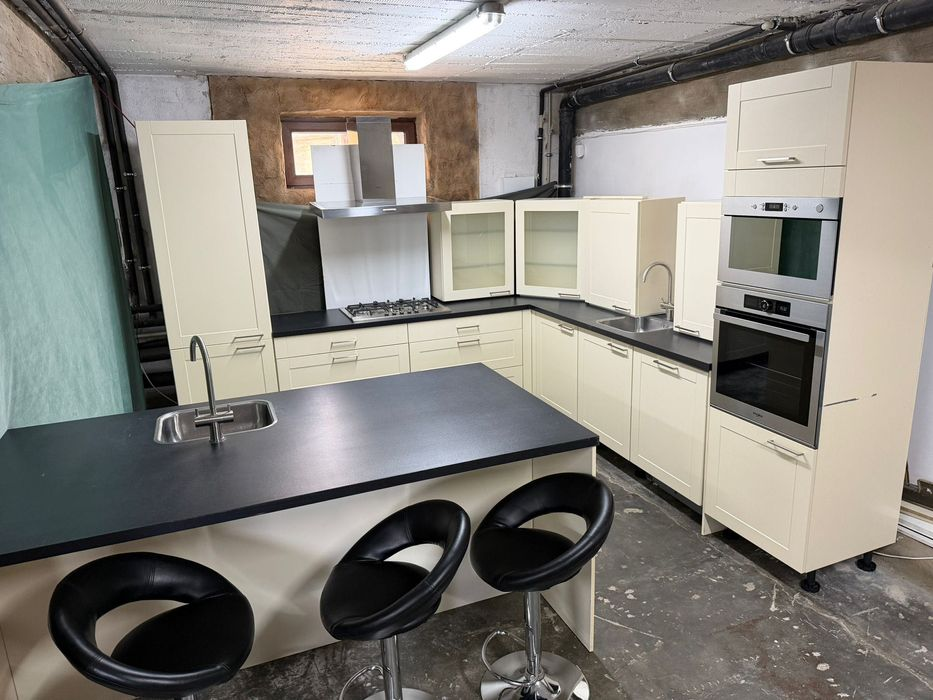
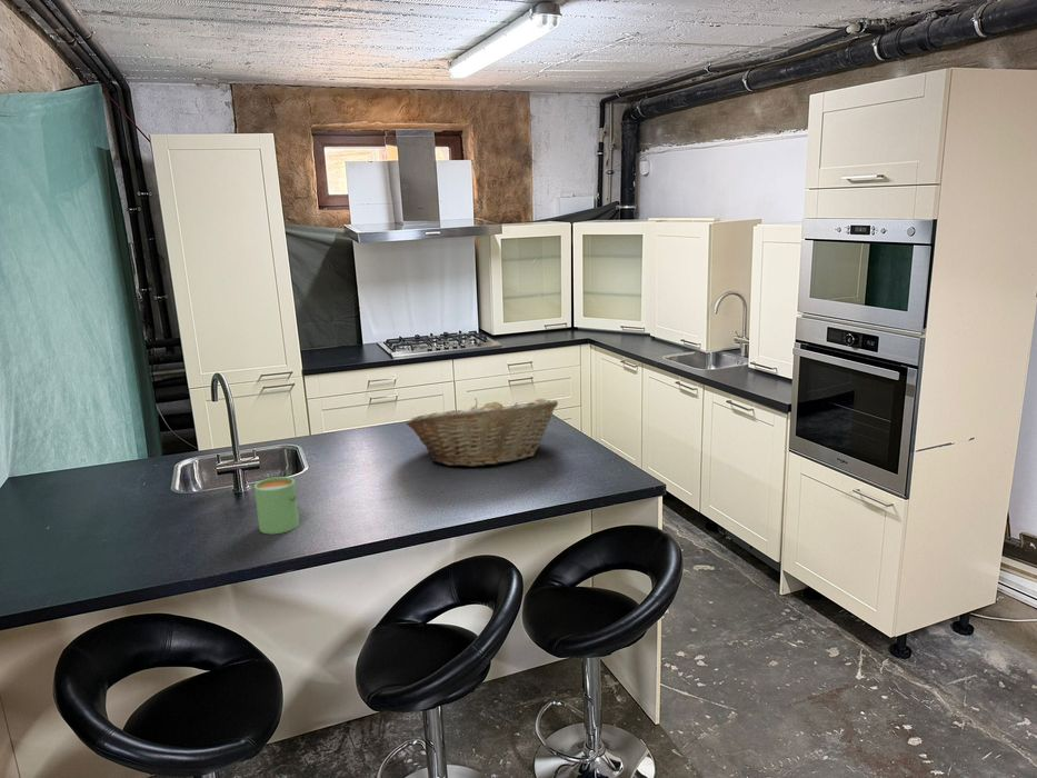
+ fruit basket (483, 425)
+ mug (278, 502)
